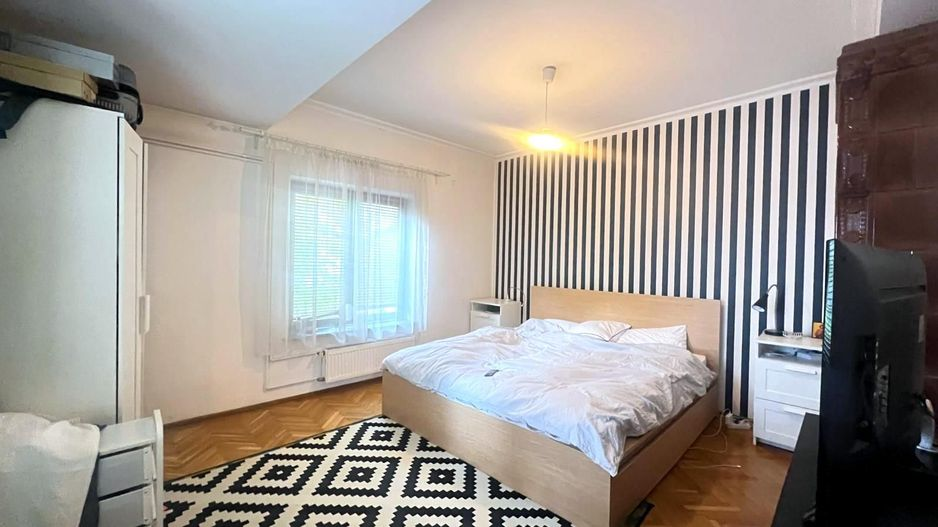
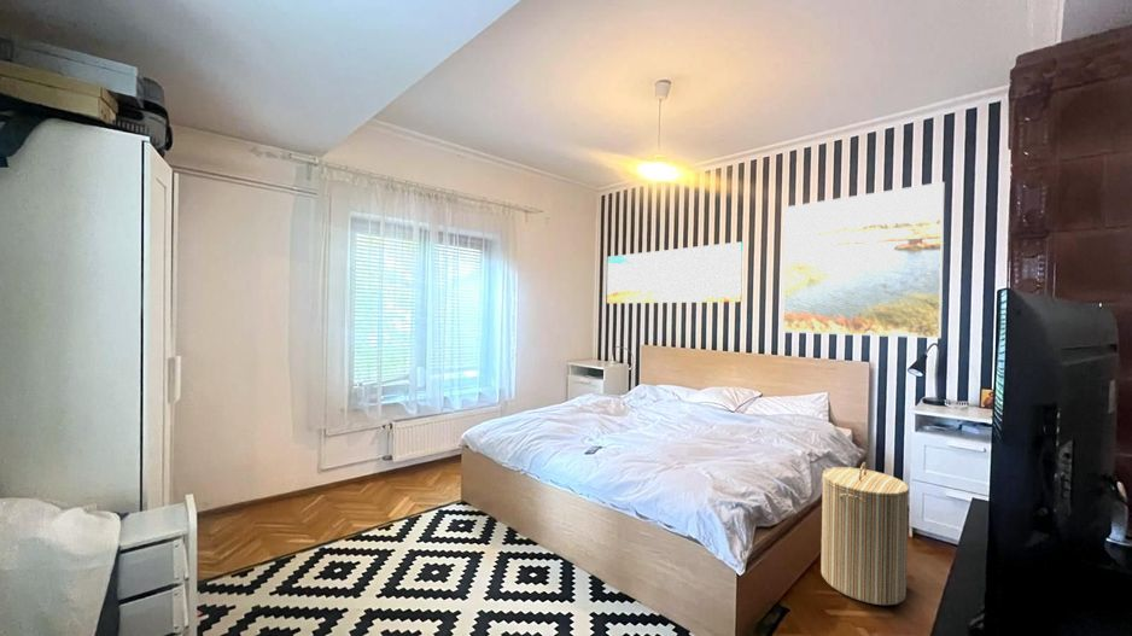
+ laundry hamper (863, 523)
+ wall art (666, 276)
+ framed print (854, 266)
